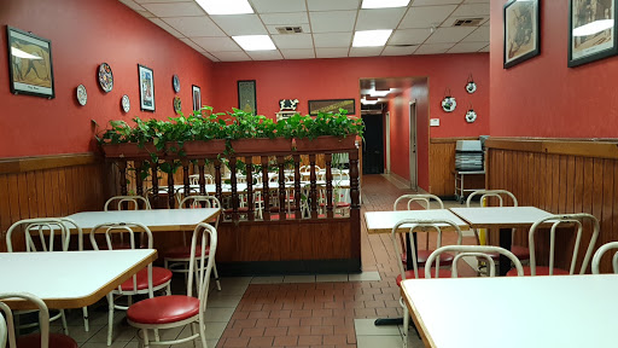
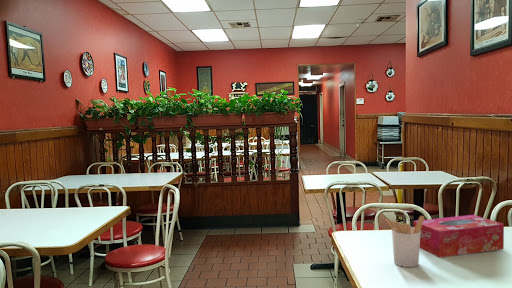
+ tissue box (457, 234)
+ utensil holder (404, 240)
